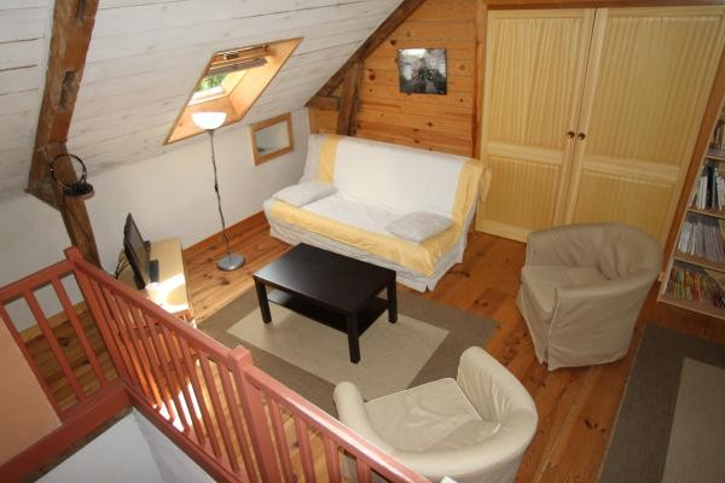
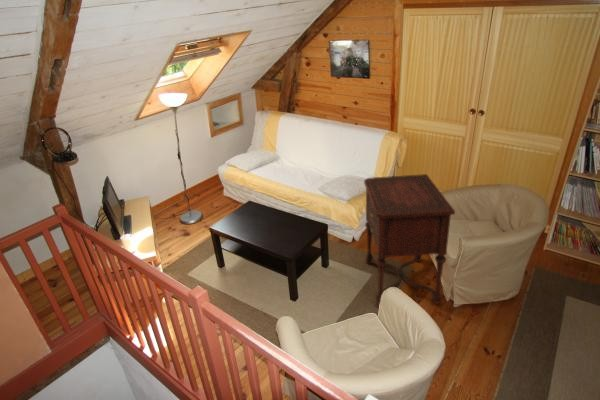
+ side table (401, 239)
